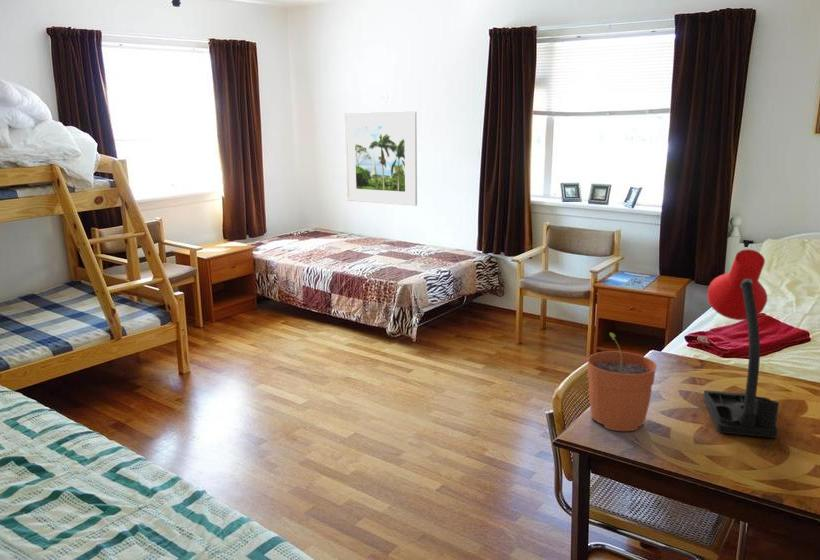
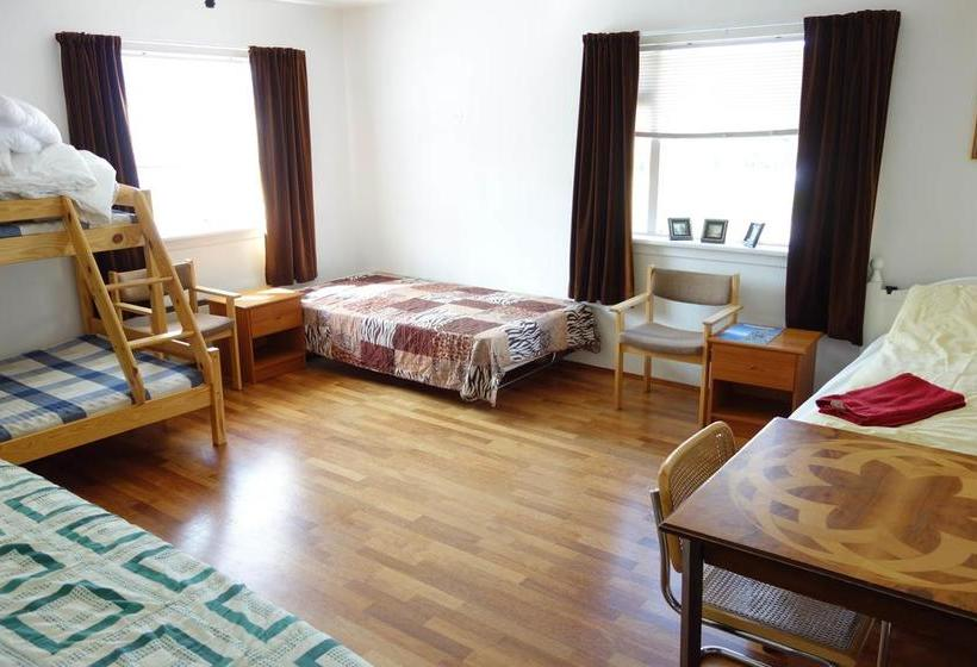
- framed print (379, 158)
- plant pot (620, 376)
- desk lamp (748, 333)
